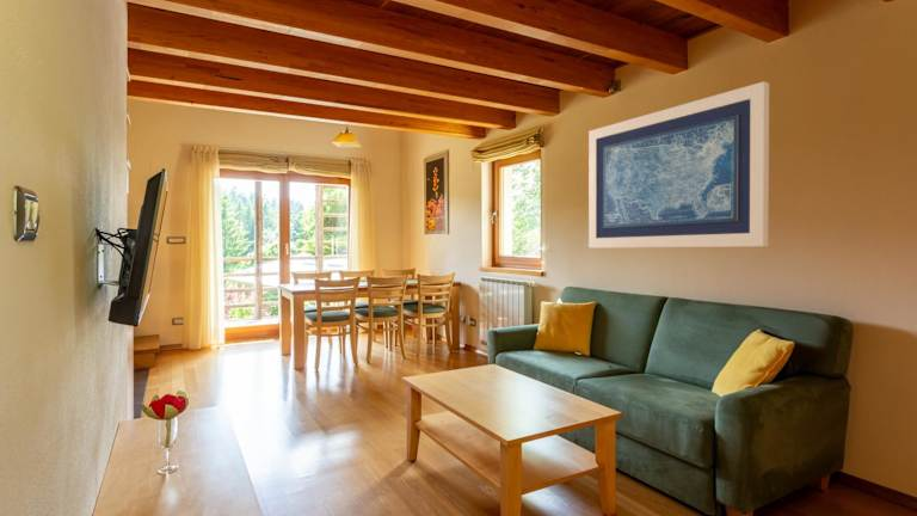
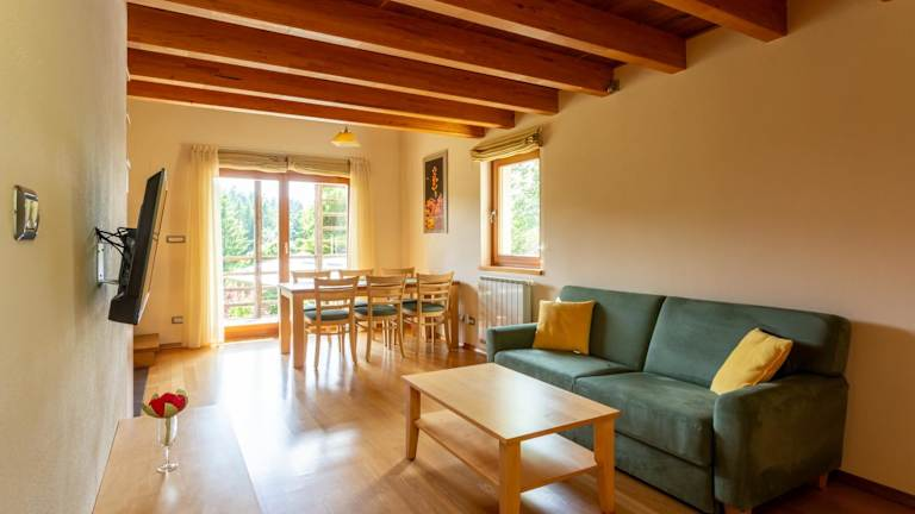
- wall art (664, 179)
